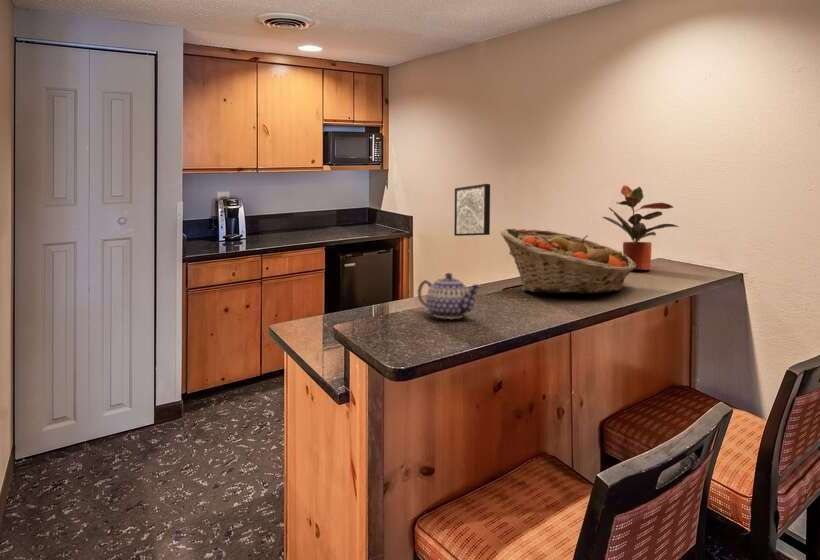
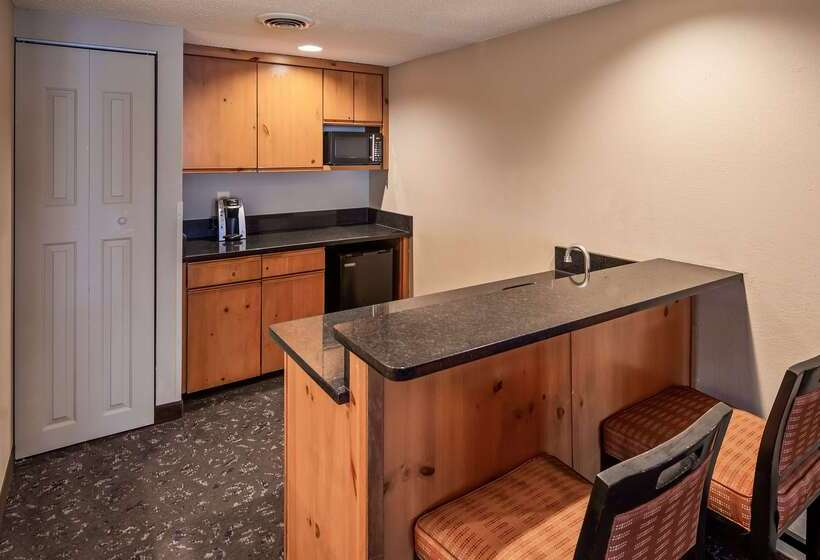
- potted plant (636, 226)
- teapot (448, 295)
- wall art (471, 210)
- fruit basket (567, 258)
